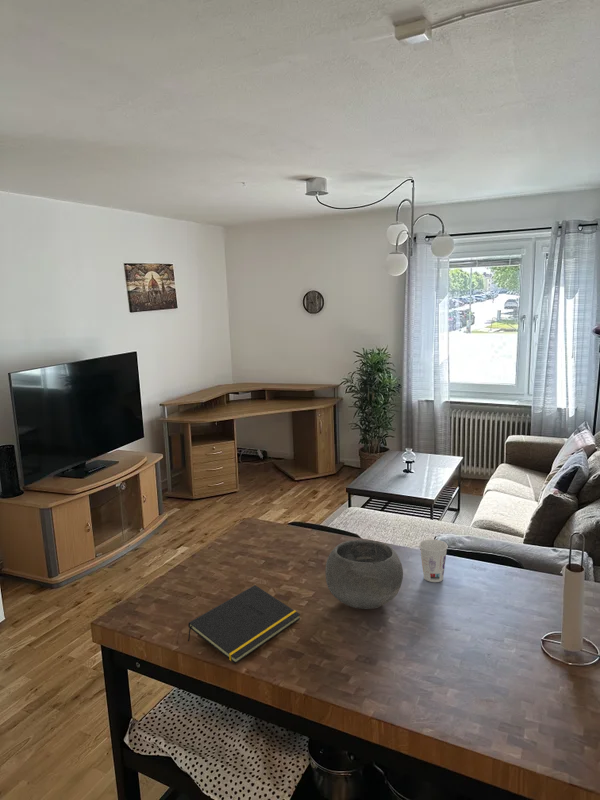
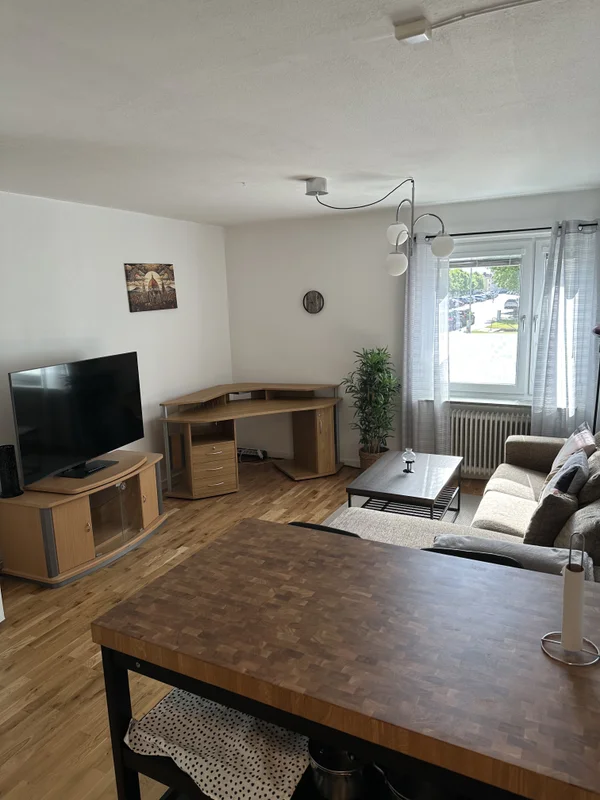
- cup (433, 561)
- bowl (363, 576)
- notepad (245, 620)
